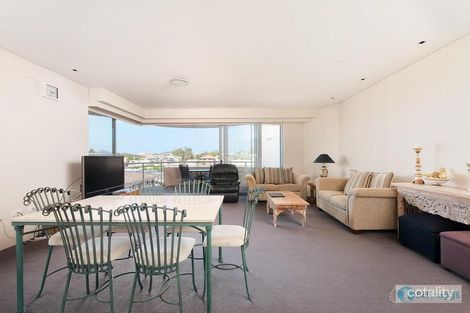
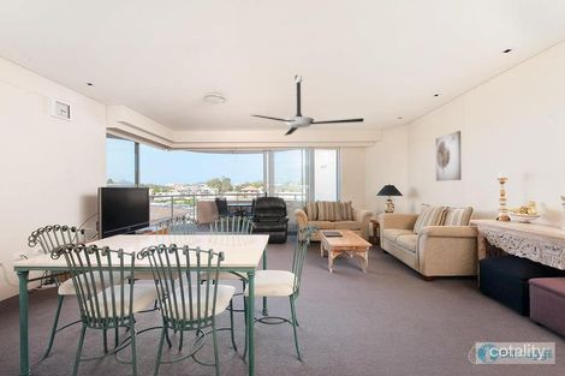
+ wall art (447, 157)
+ ceiling fan (299, 102)
